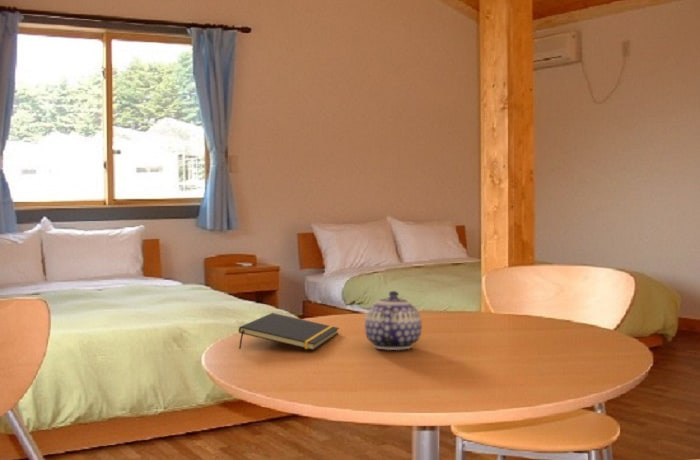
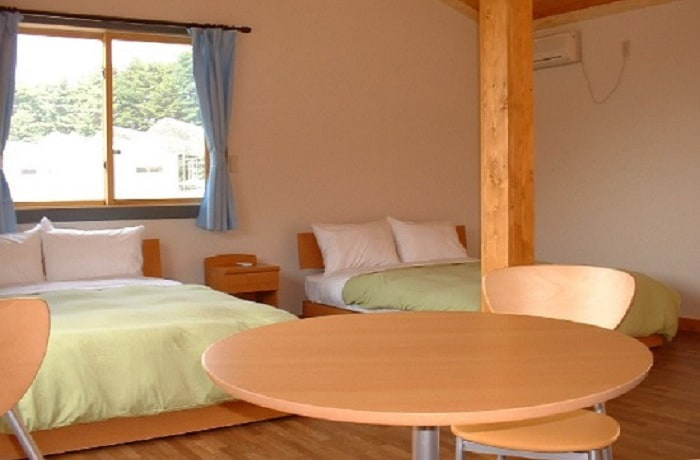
- teapot (393, 319)
- notepad (291, 330)
